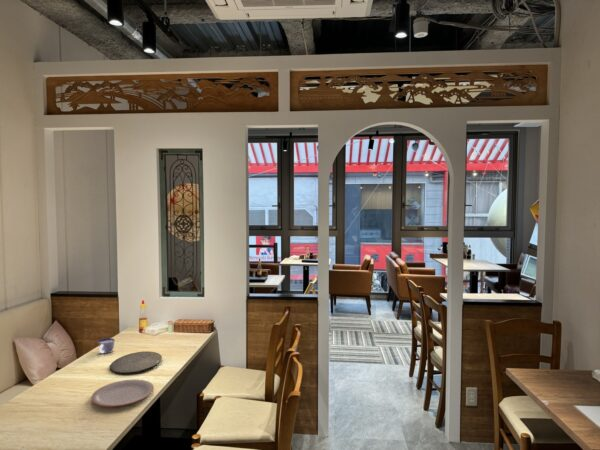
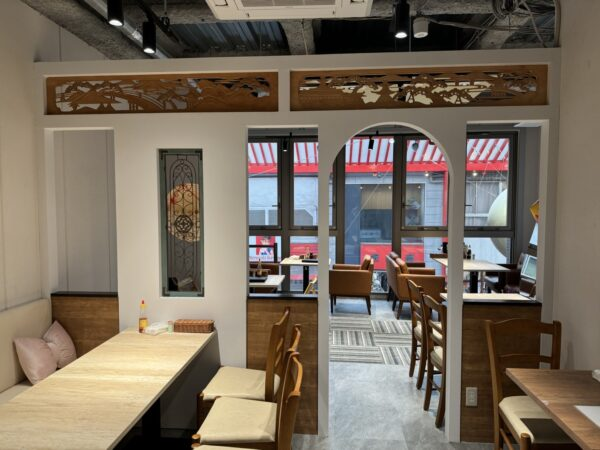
- cup (105, 347)
- plate (136, 361)
- plate (123, 393)
